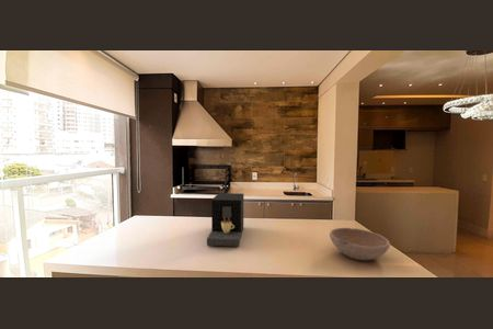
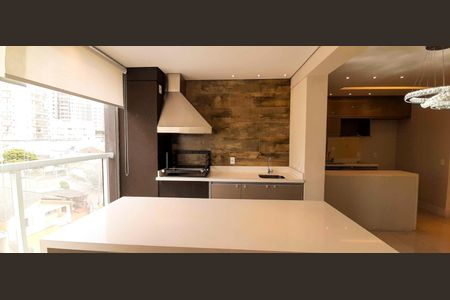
- coffee maker (227, 216)
- bowl (357, 245)
